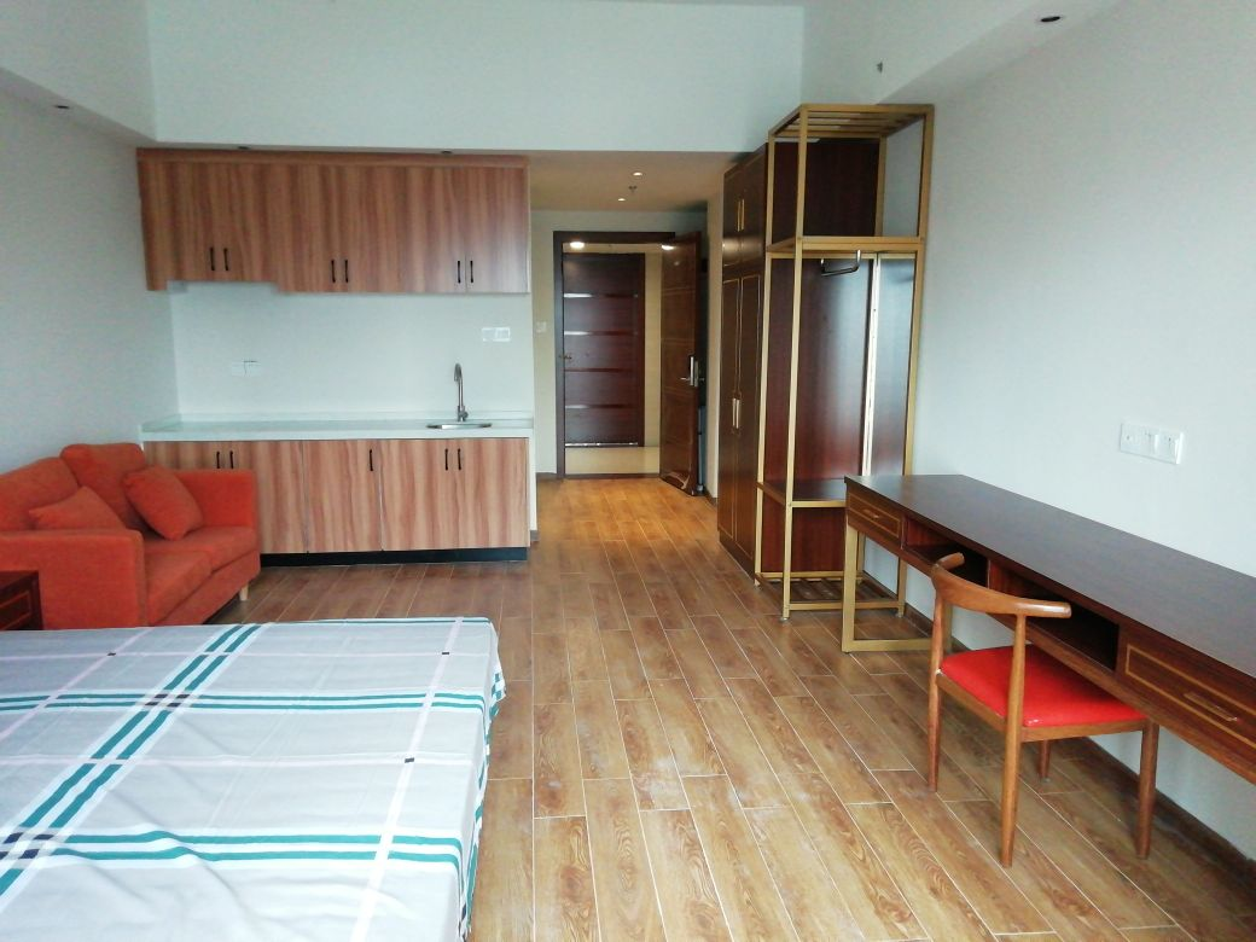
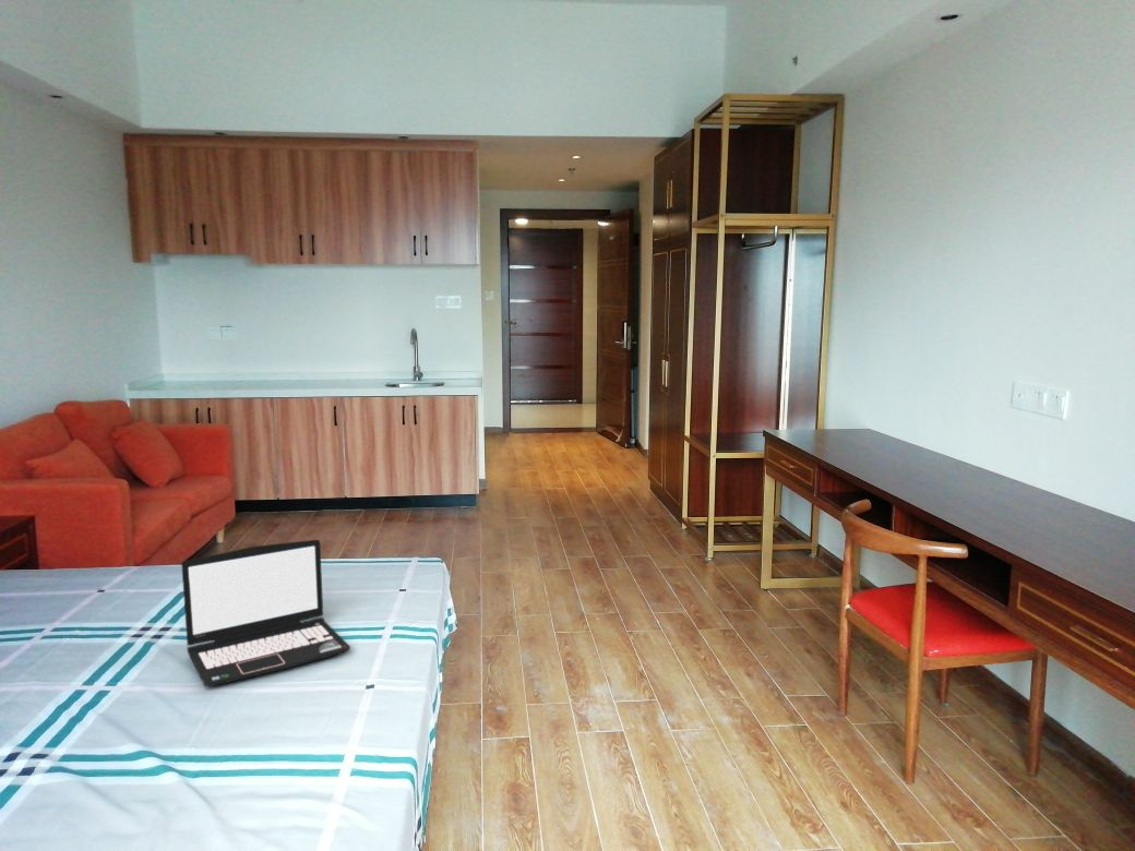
+ laptop (267, 607)
